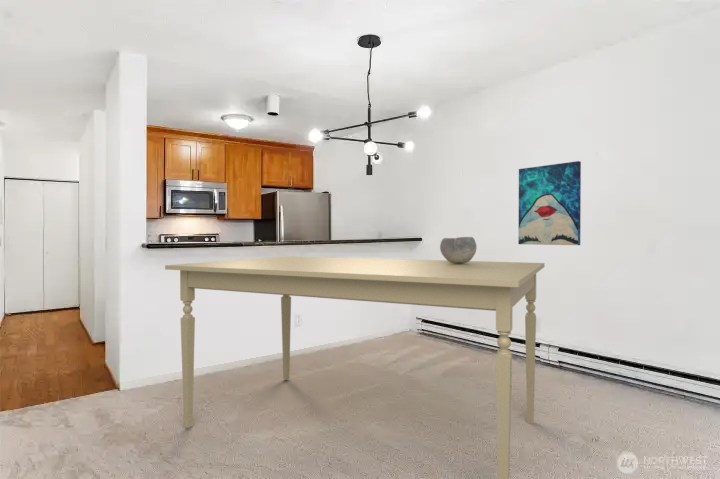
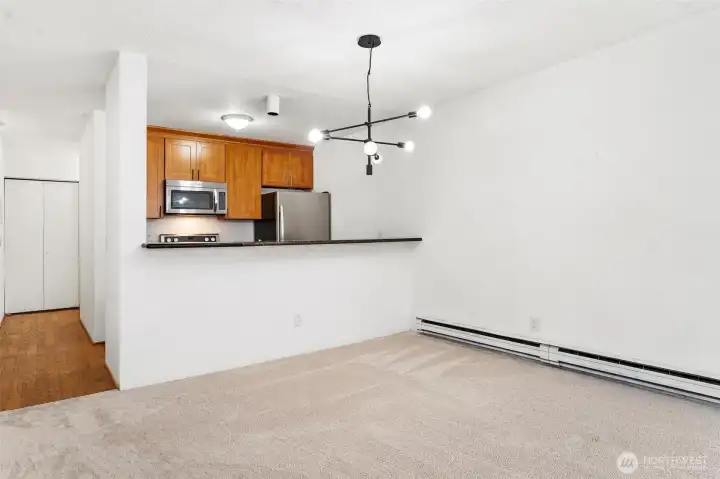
- bowl (458, 250)
- dining table (360, 300)
- wall art (547, 205)
